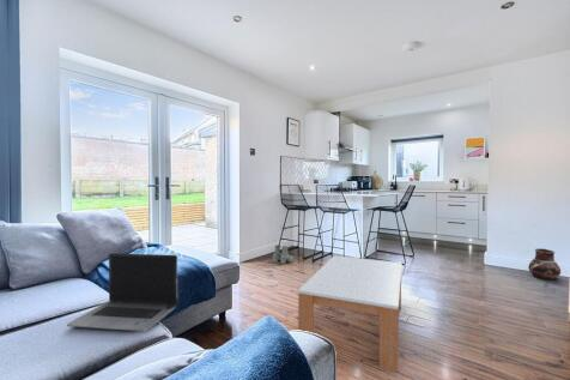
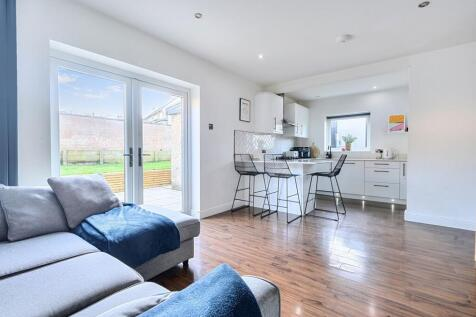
- boots (283, 253)
- laptop computer (126, 289)
- coffee table (357, 298)
- ceramic pot (544, 263)
